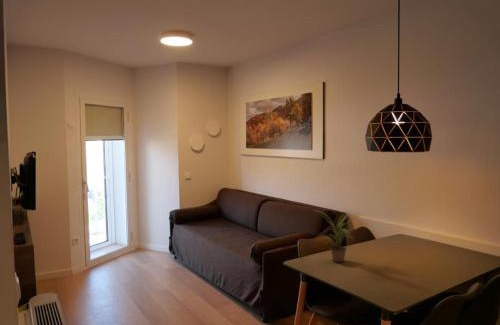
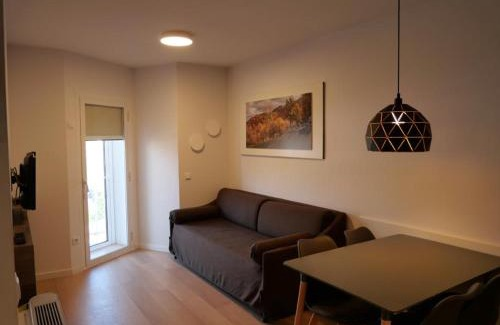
- potted plant (335, 234)
